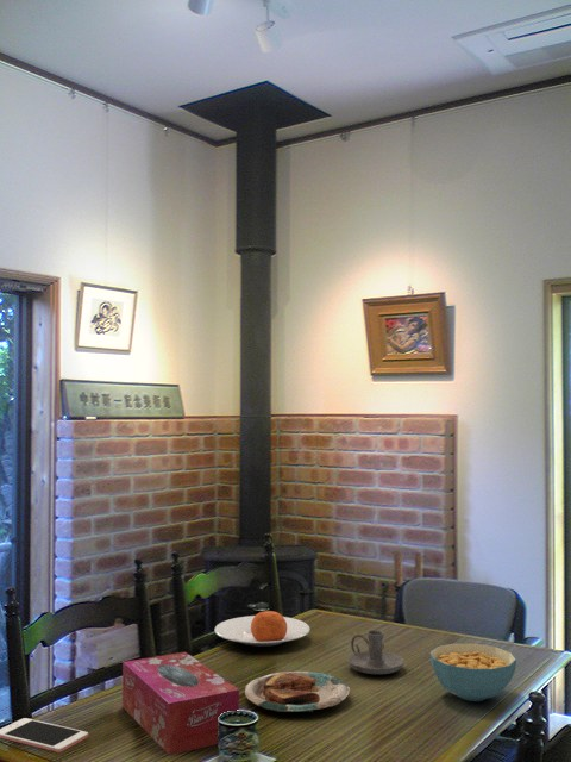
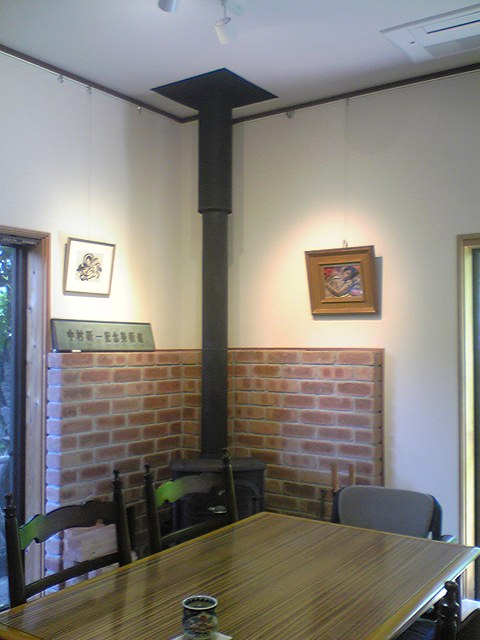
- plate (297, 691)
- candle holder (371, 649)
- tissue box (177, 698)
- cereal bowl (472, 676)
- plate (262, 624)
- cell phone (40, 735)
